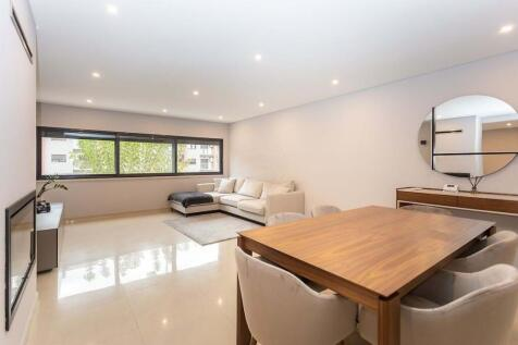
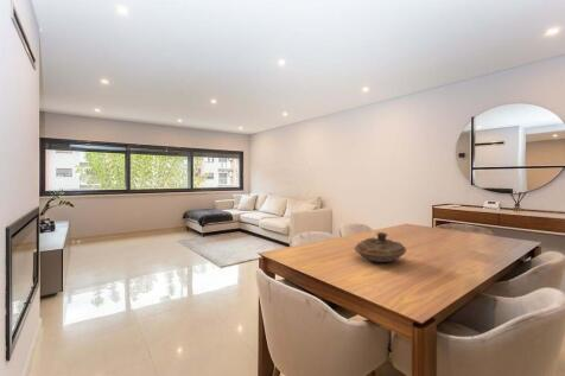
+ decorative bowl (379, 246)
